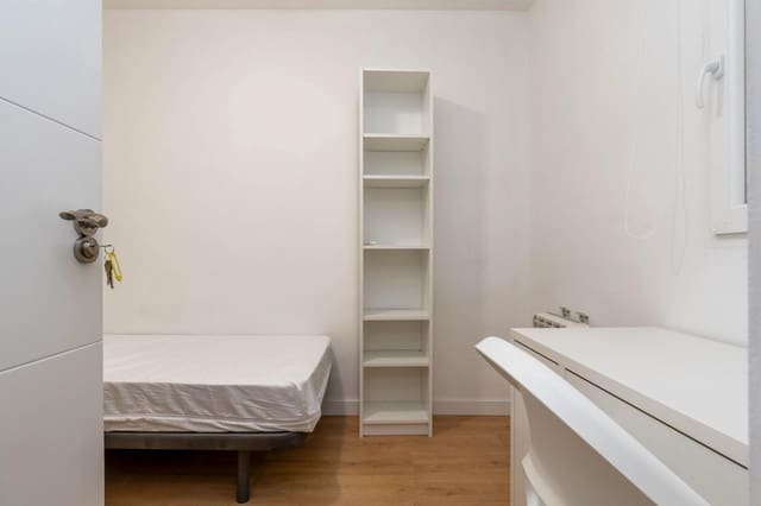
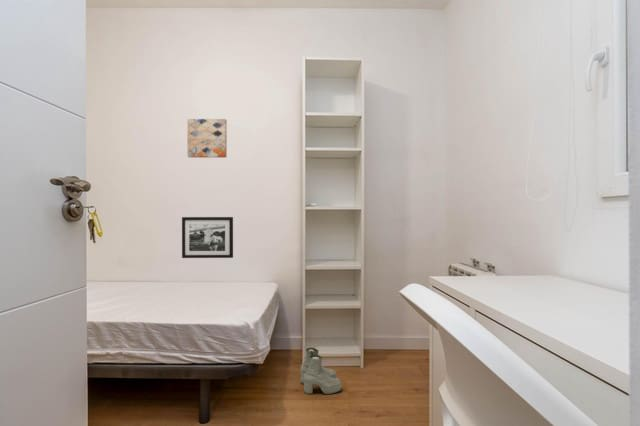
+ picture frame (207, 237)
+ boots (320, 368)
+ wall art (207, 138)
